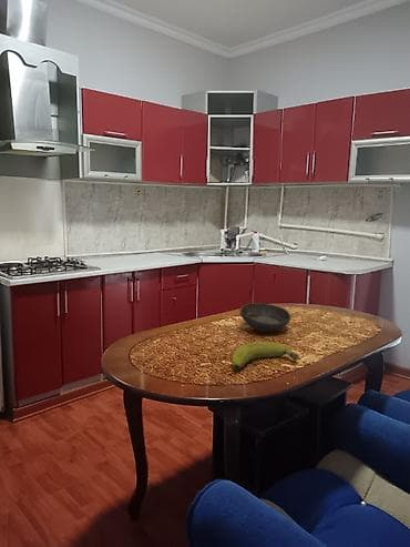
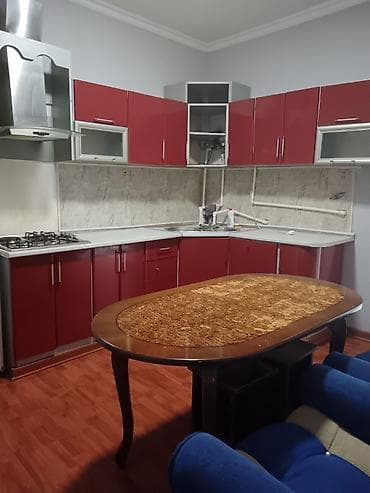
- bowl (265, 318)
- fruit (258, 355)
